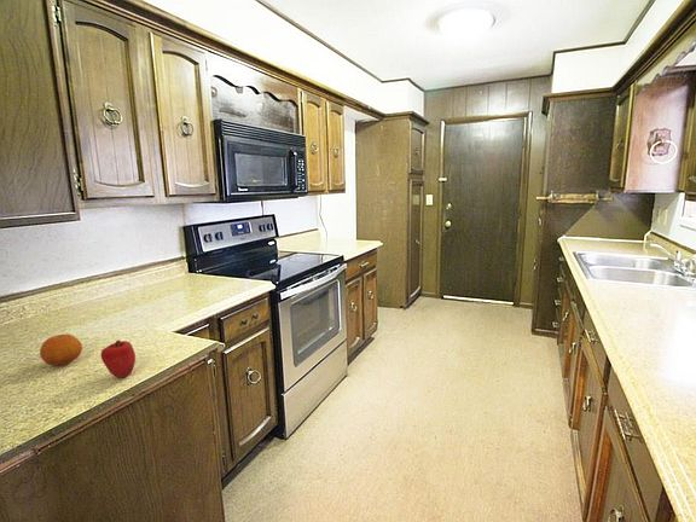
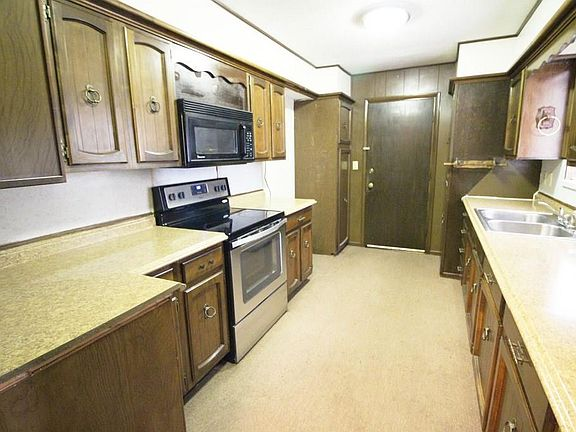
- apple (118, 358)
- fruit (60, 349)
